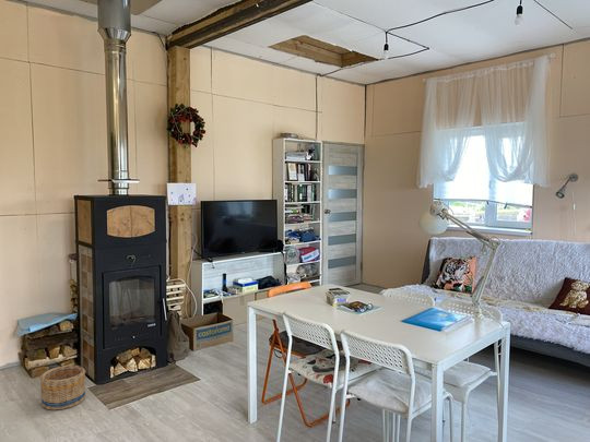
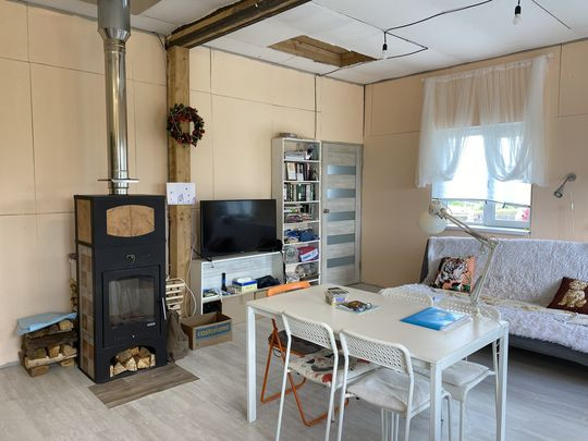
- basket (63, 386)
